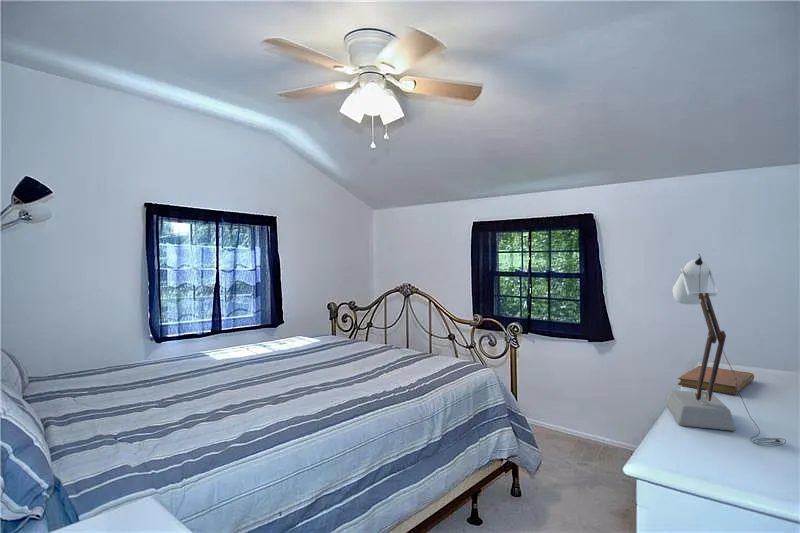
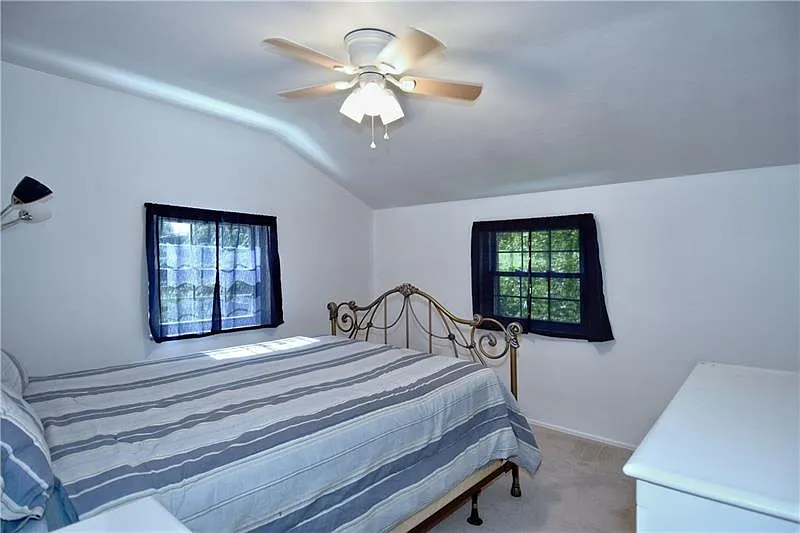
- notebook (716, 378)
- desk lamp (712, 339)
